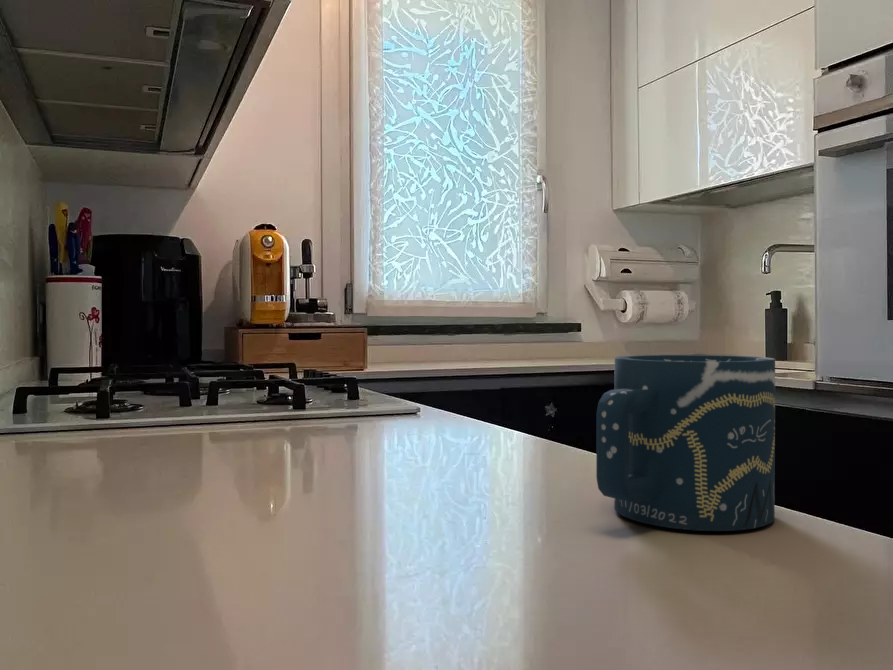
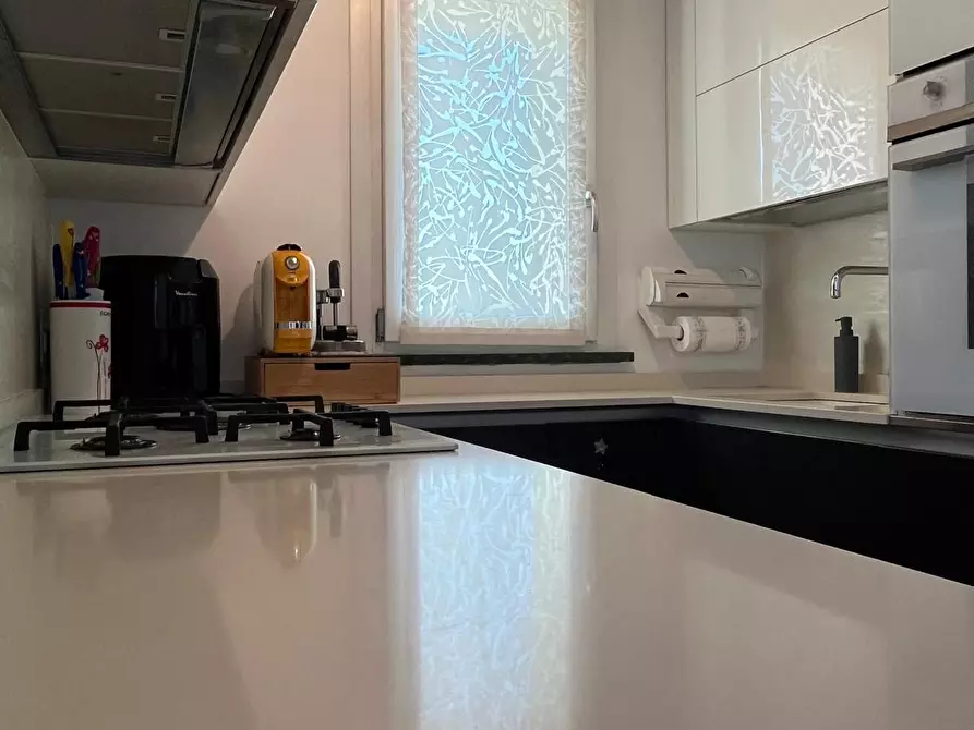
- cup (676, 437)
